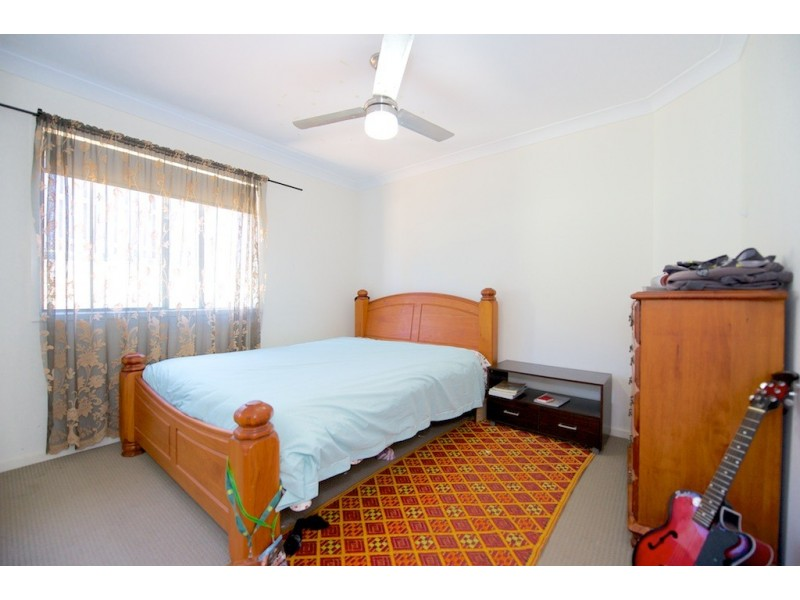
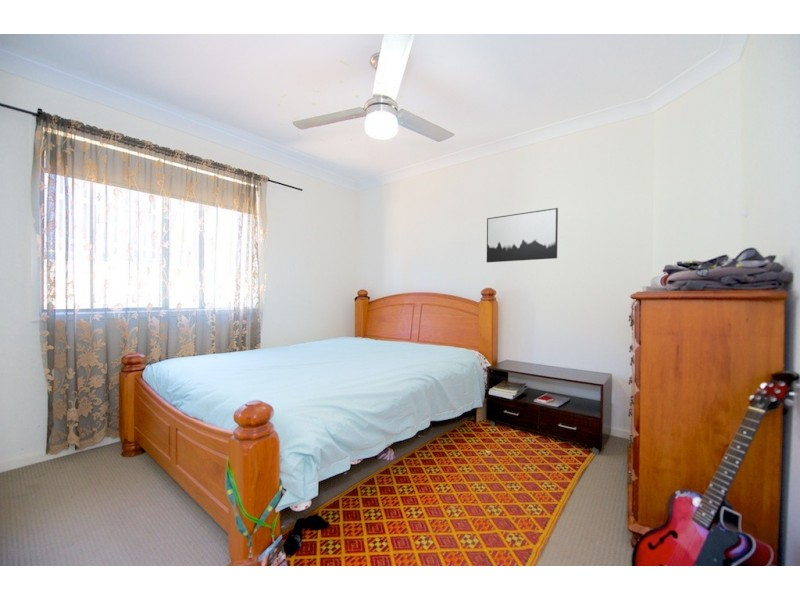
+ wall art (519, 237)
